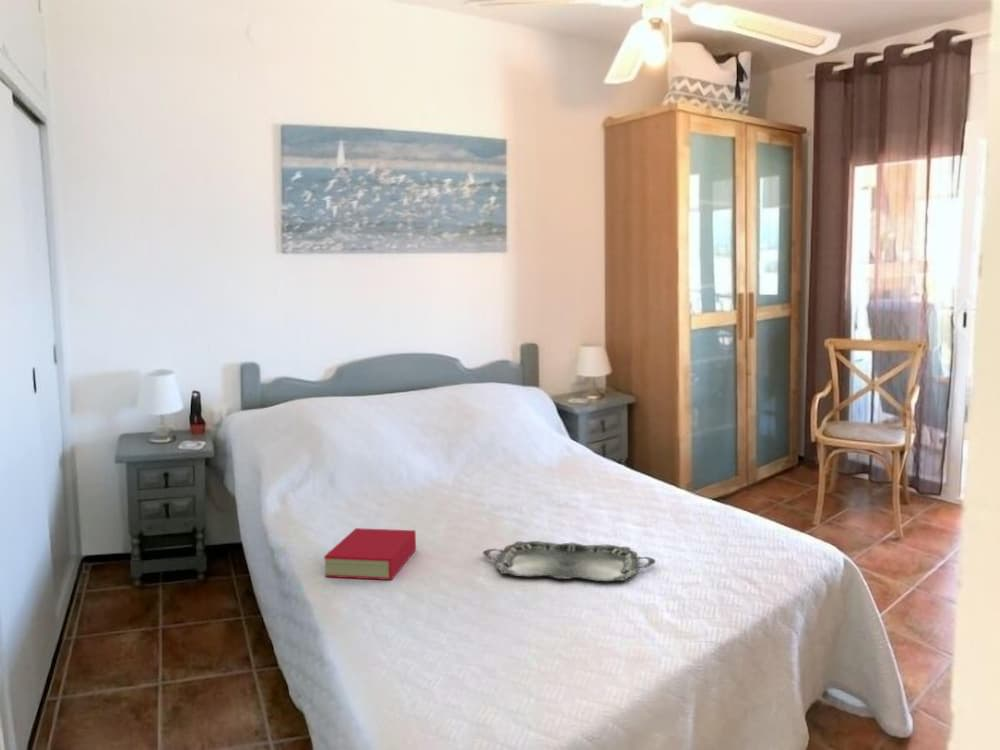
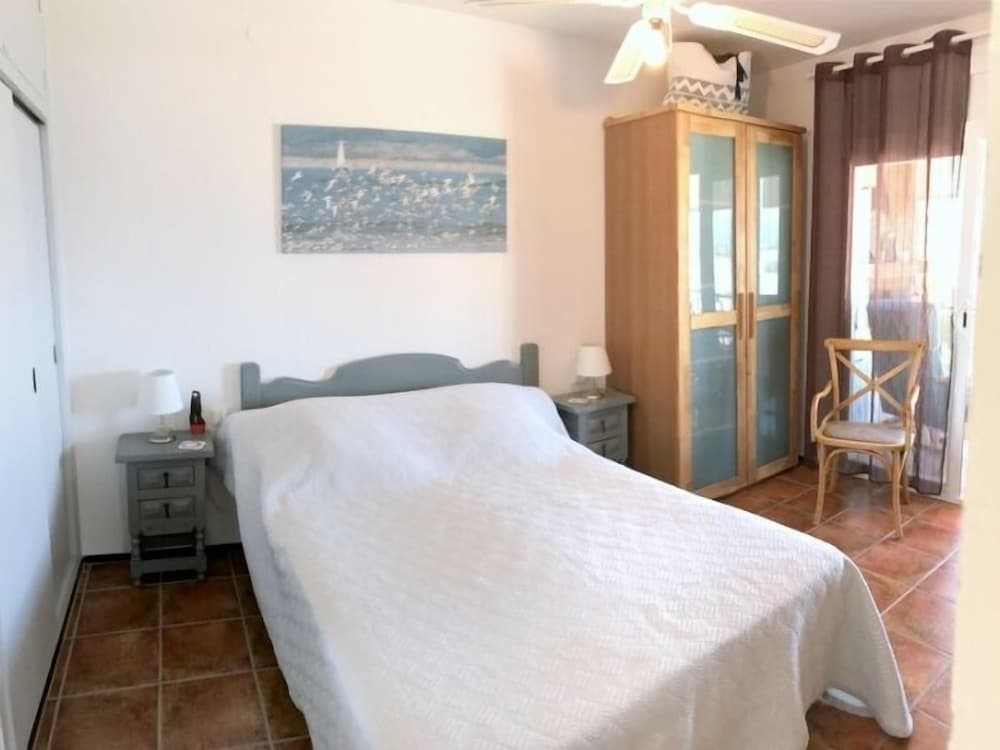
- serving tray (567, 559)
- book (372, 552)
